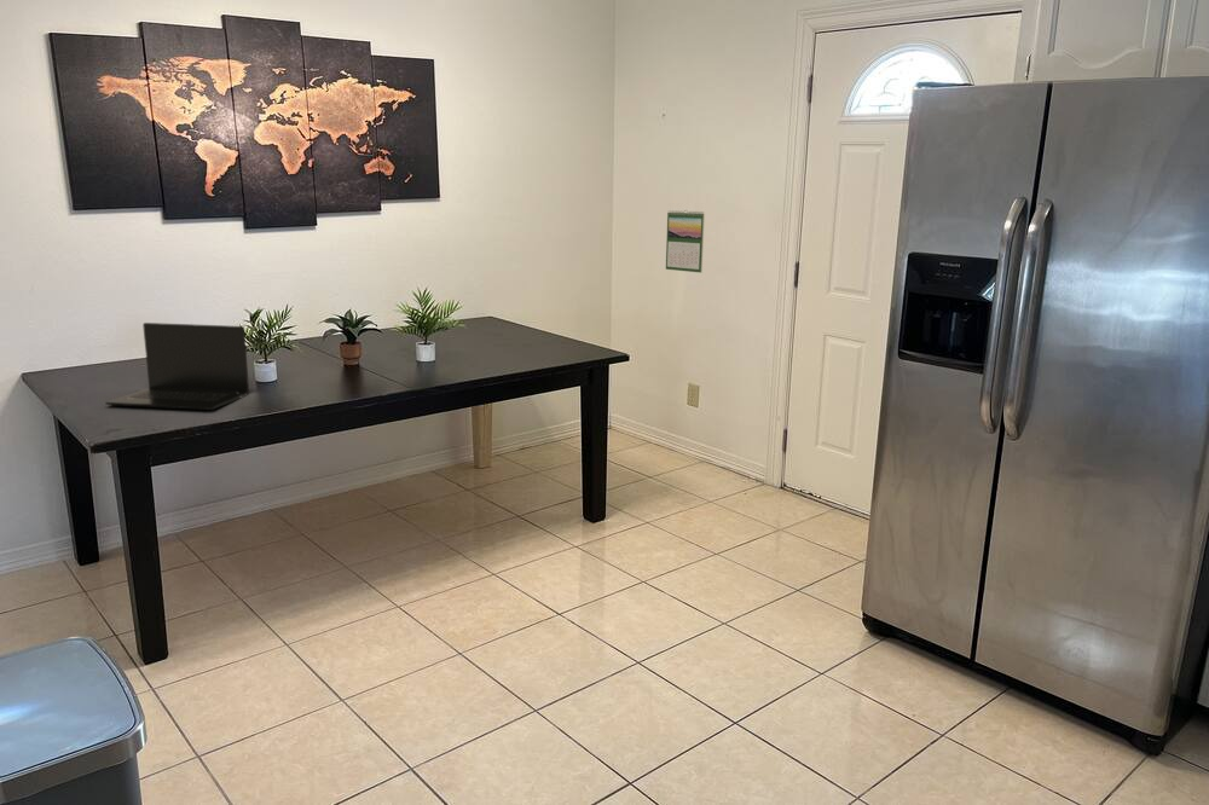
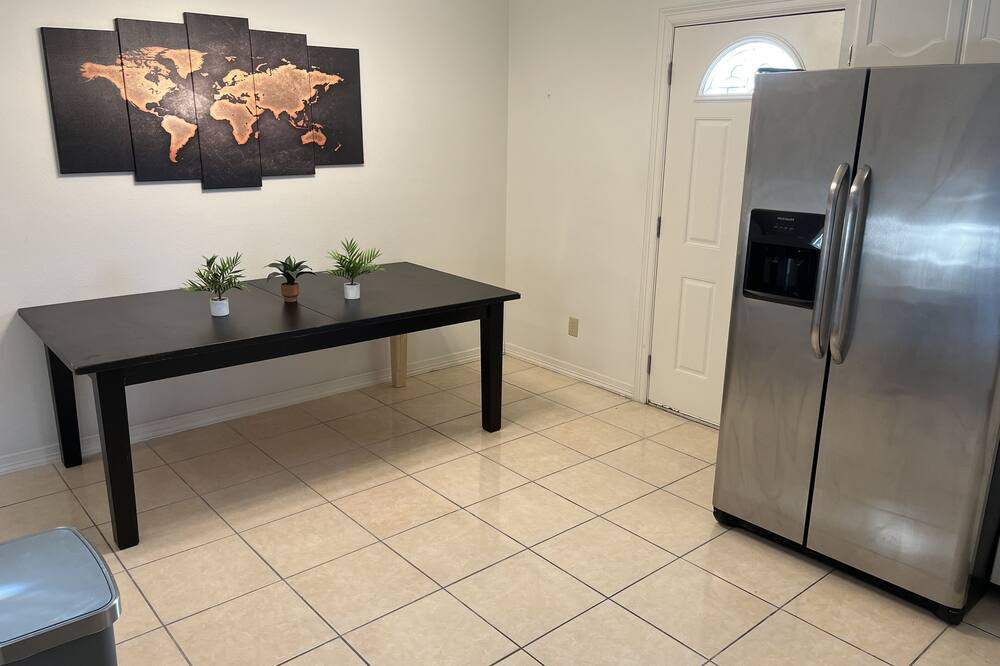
- laptop (175, 364)
- calendar (684, 241)
